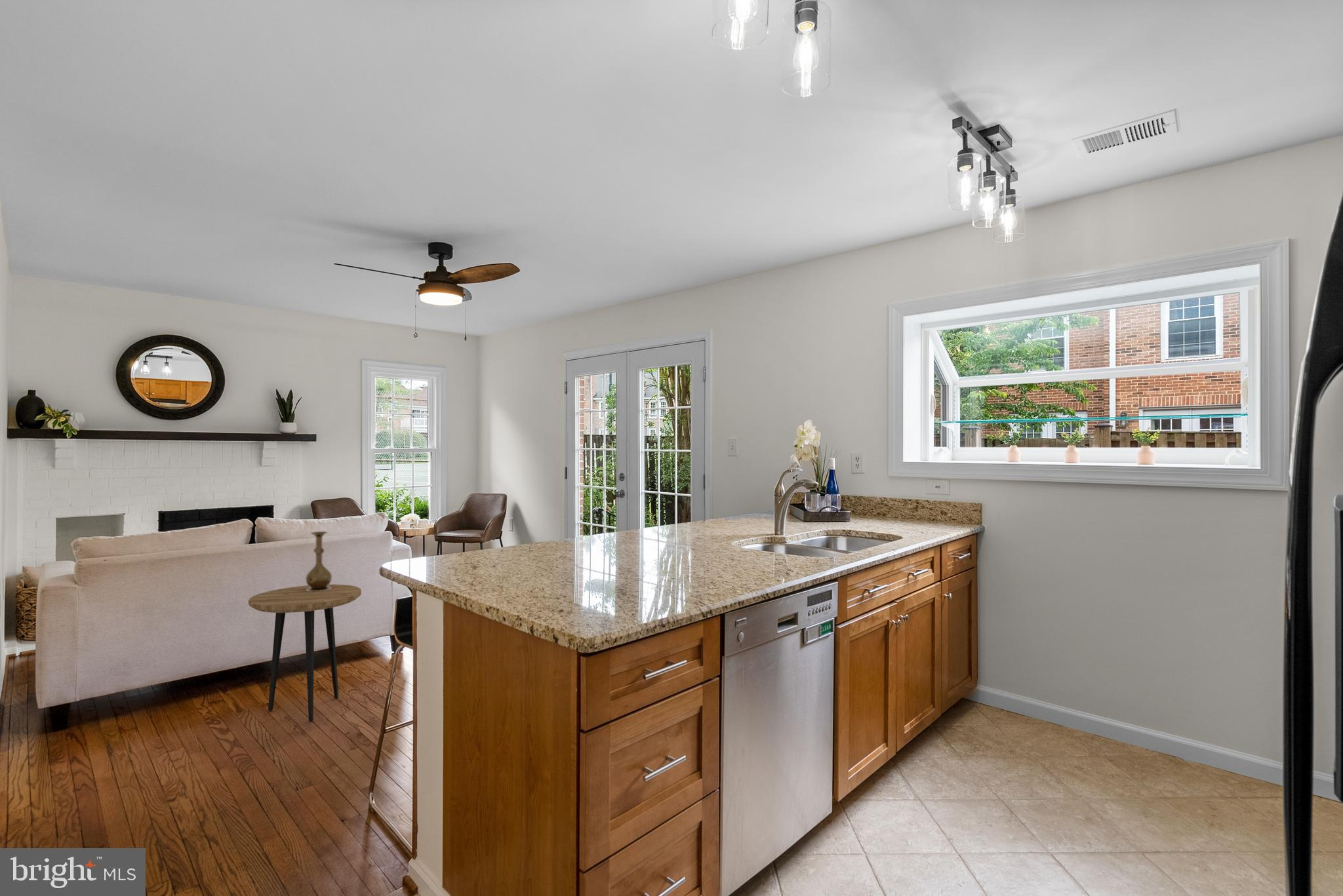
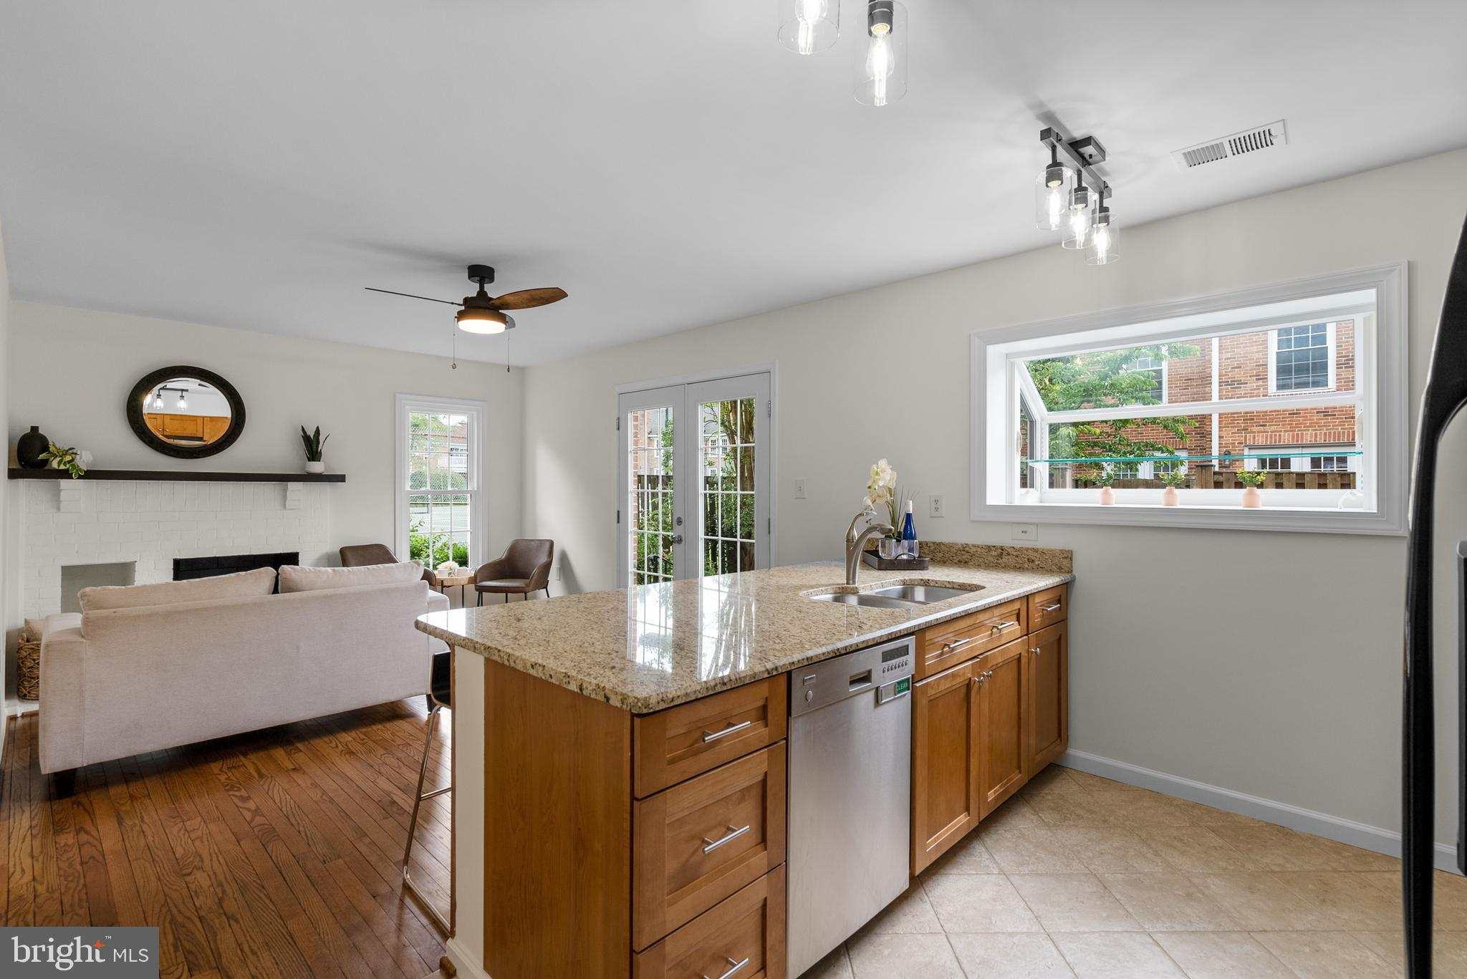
- vase (319, 560)
- side table (306, 652)
